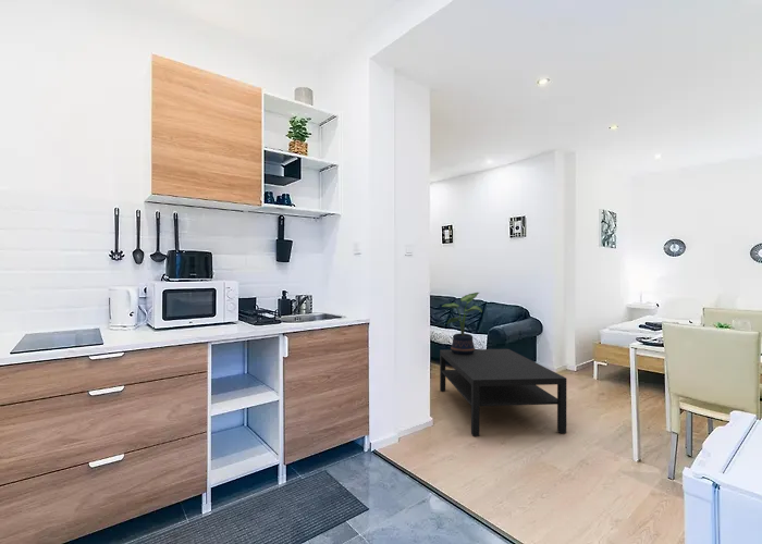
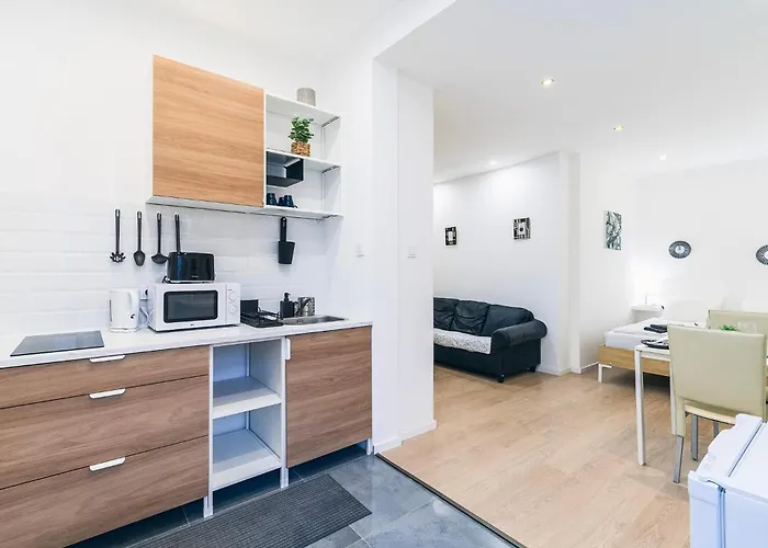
- coffee table (493, 385)
- potted plant (464, 323)
